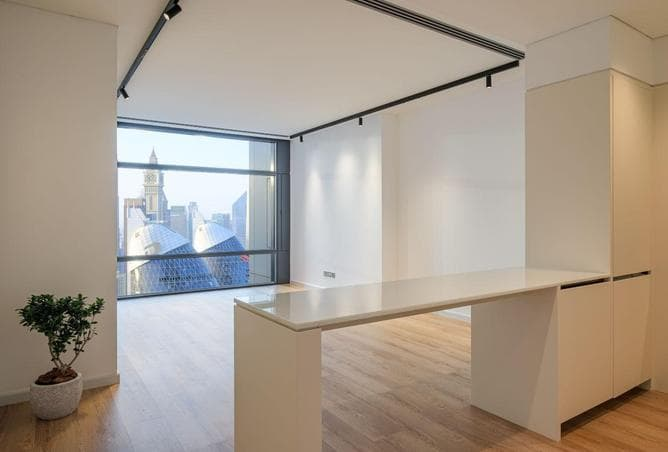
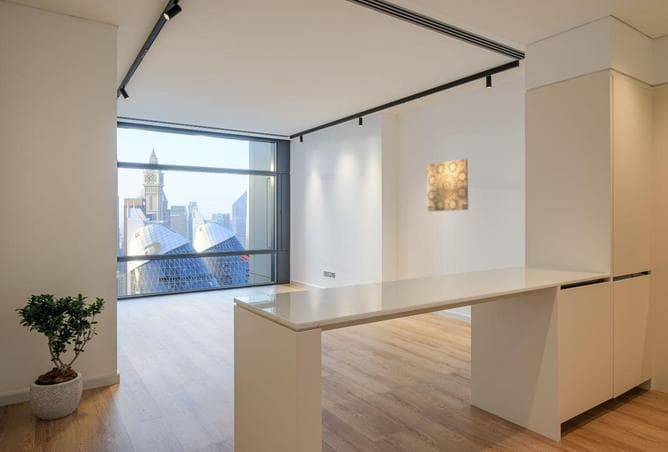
+ wall art (447, 186)
